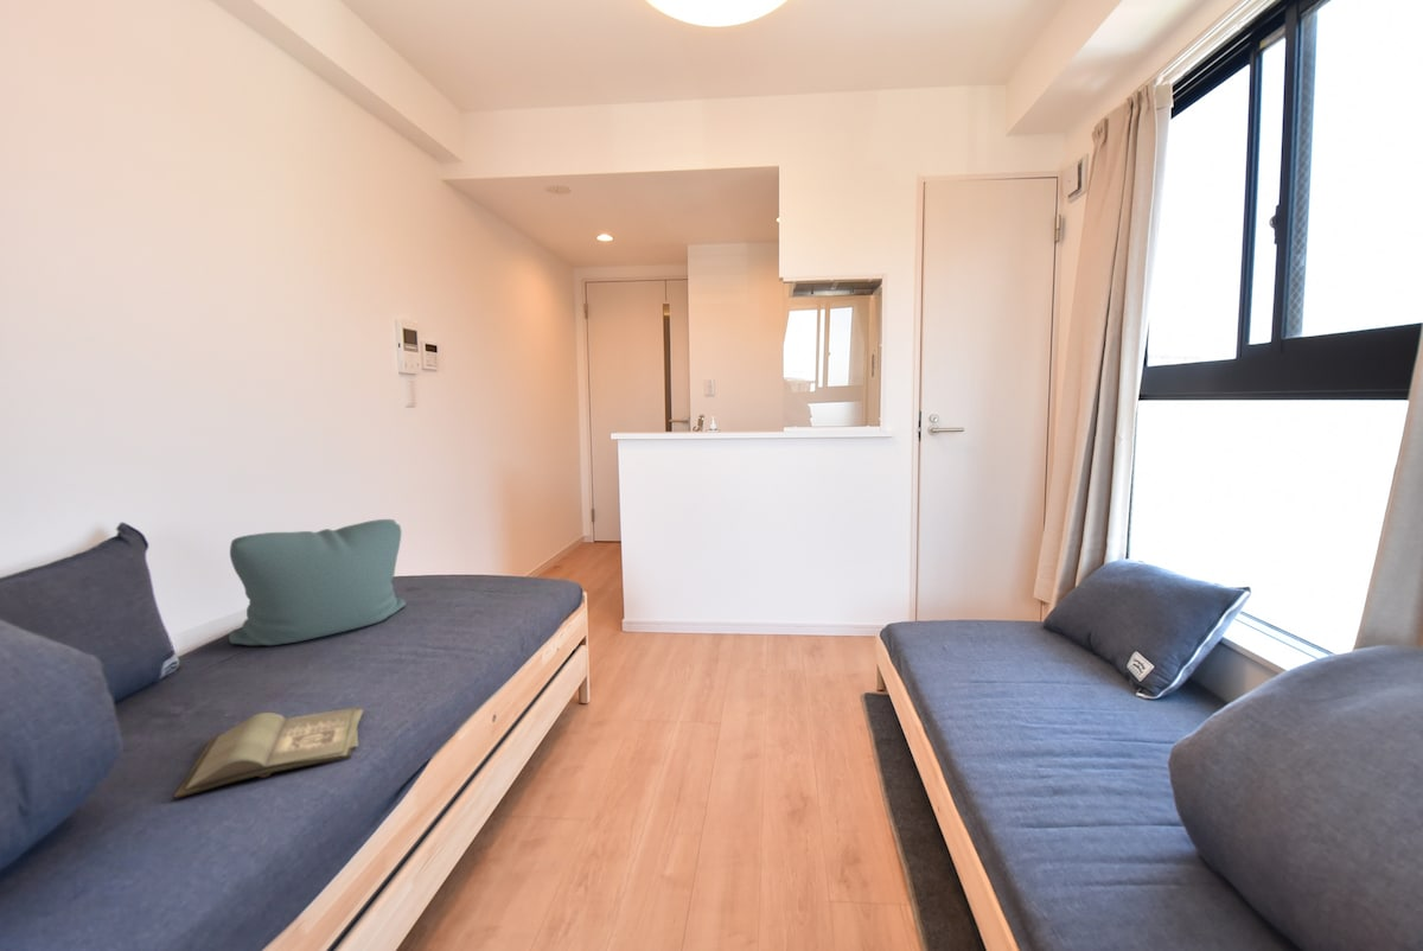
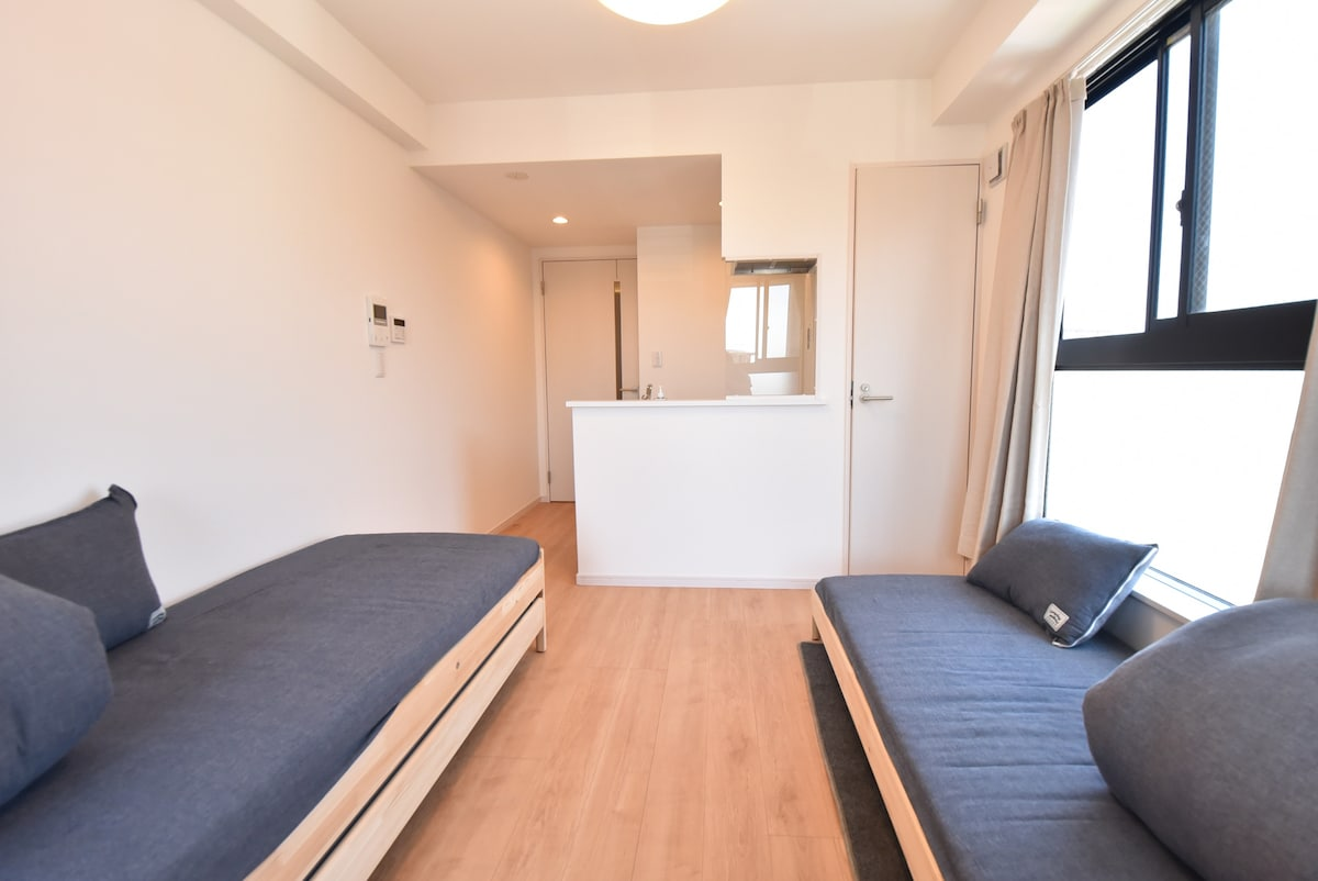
- hardback book (282, 738)
- cushion (324, 574)
